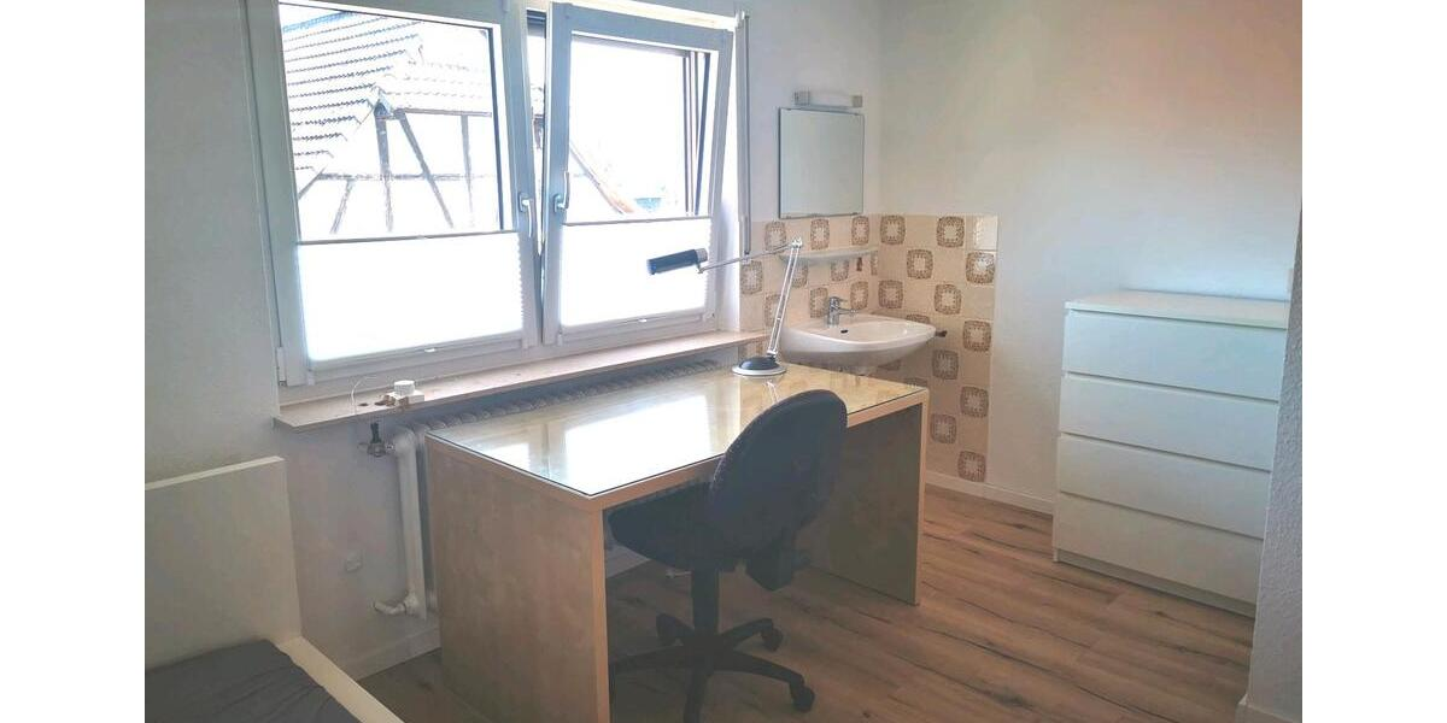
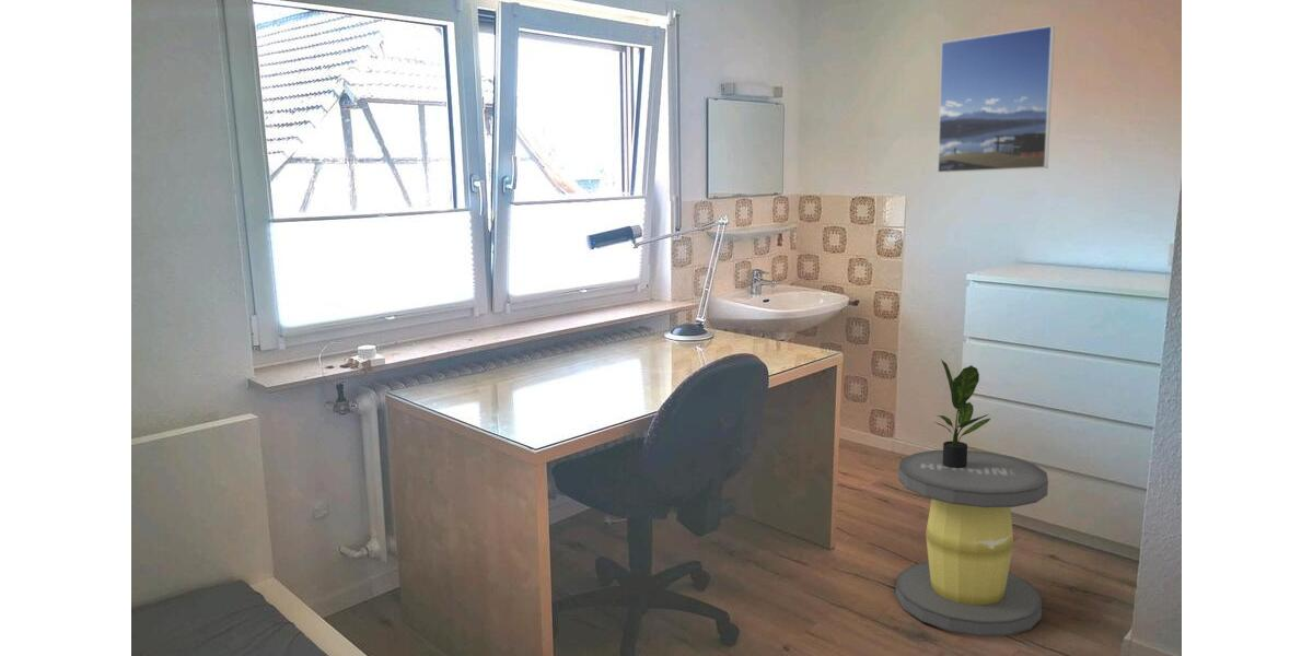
+ potted plant (963, 413)
+ stool (968, 536)
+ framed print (992, 103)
